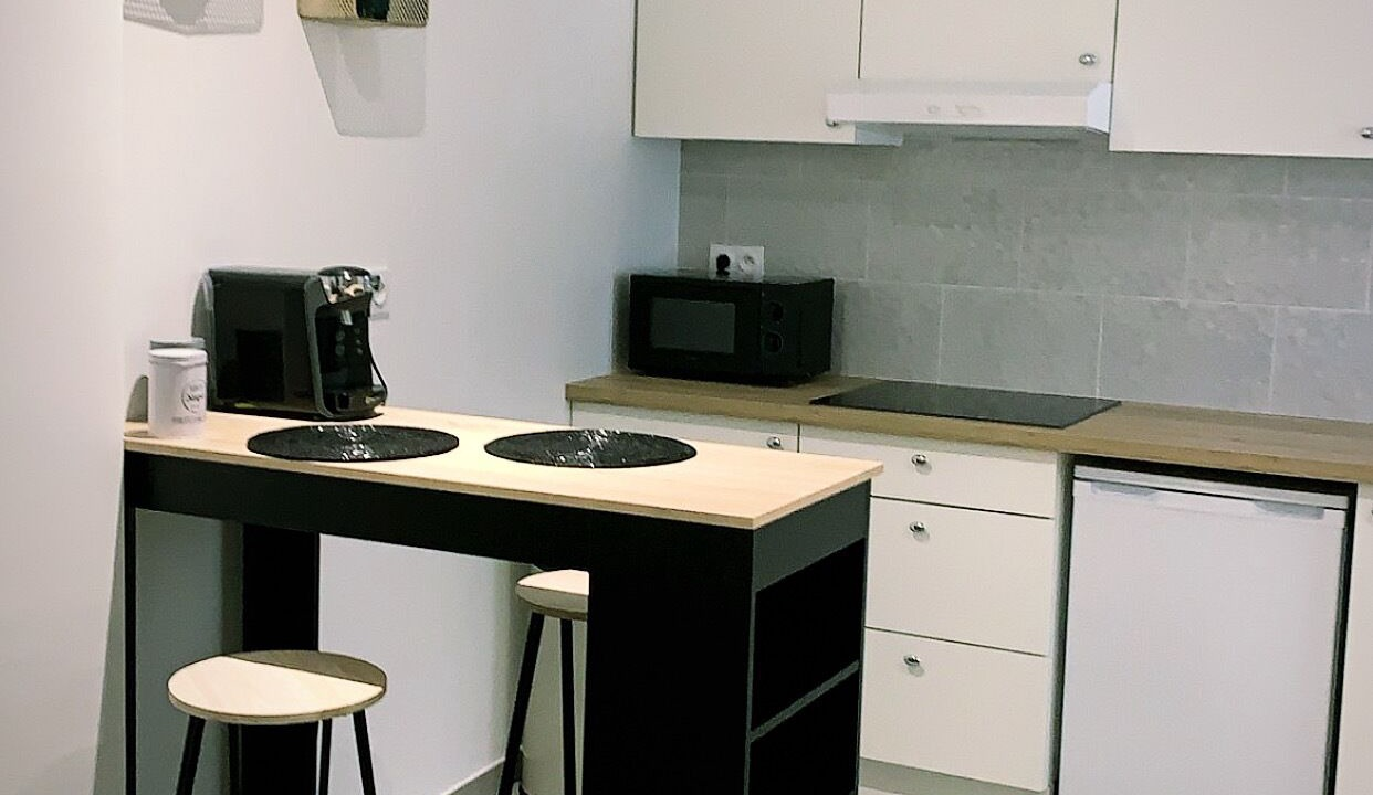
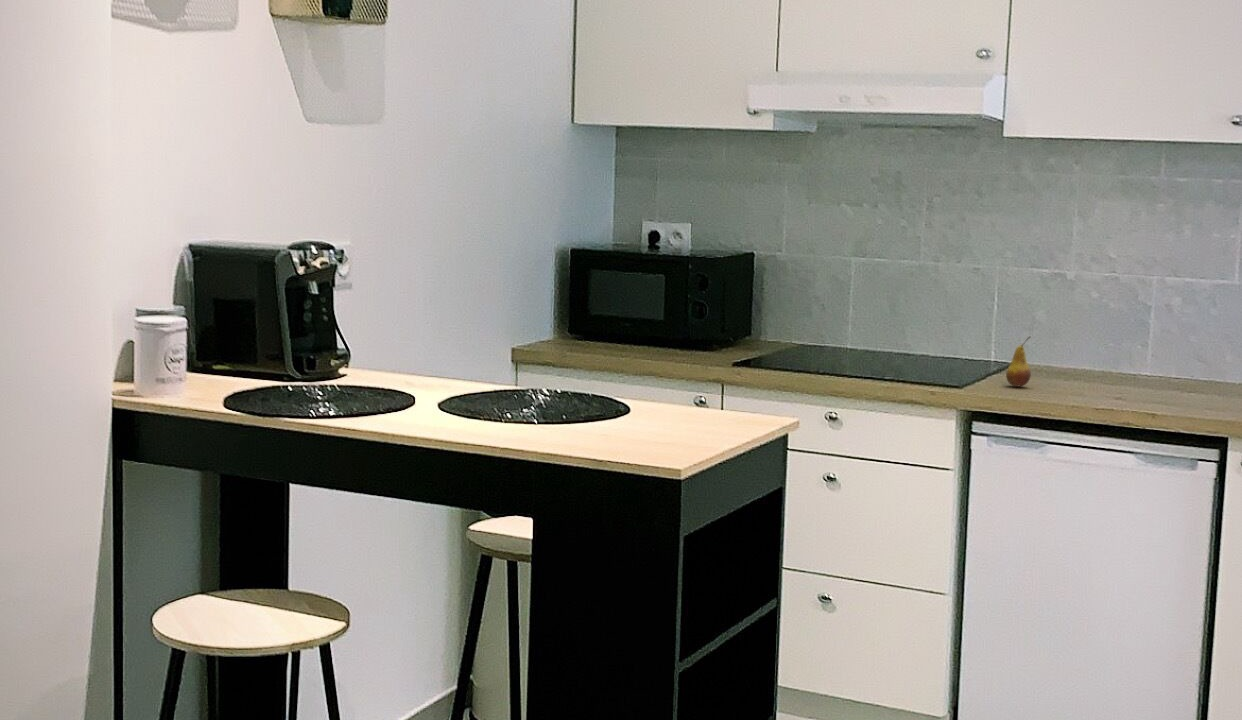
+ fruit (1019, 360)
